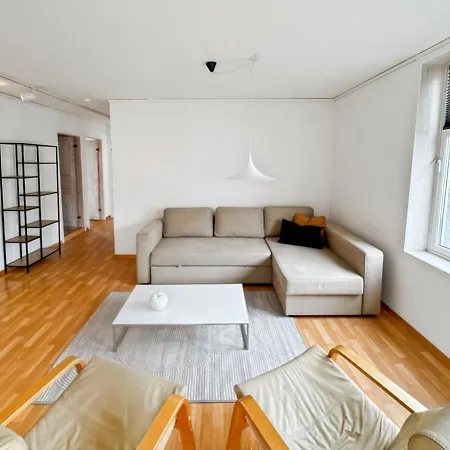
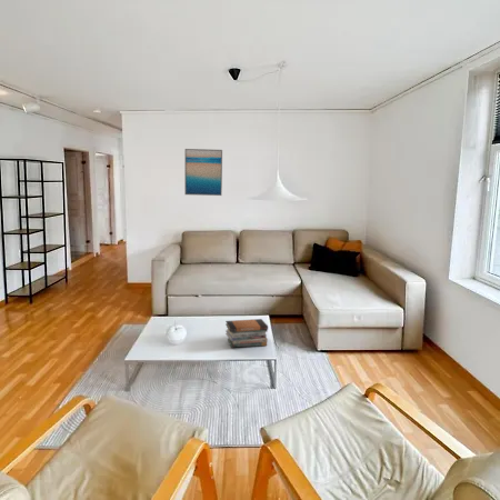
+ wall art (203, 172)
+ book stack (246, 332)
